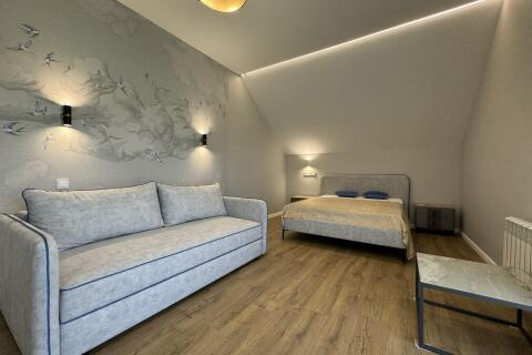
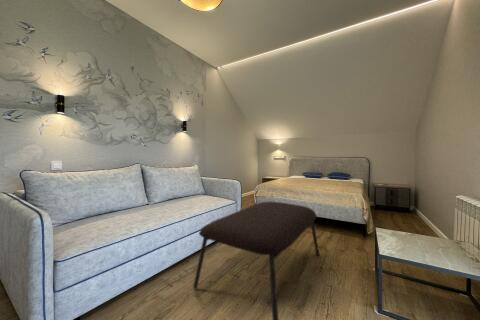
+ coffee table (265, 240)
